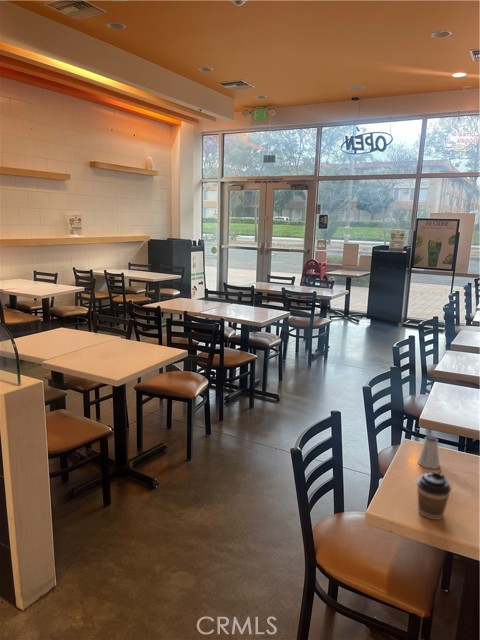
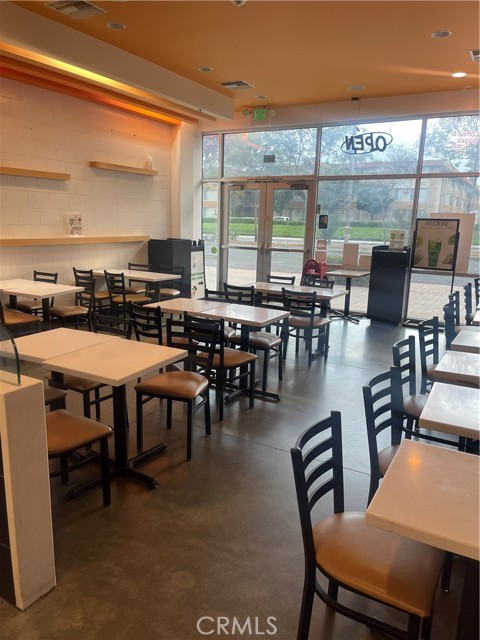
- saltshaker (429, 450)
- coffee cup (432, 494)
